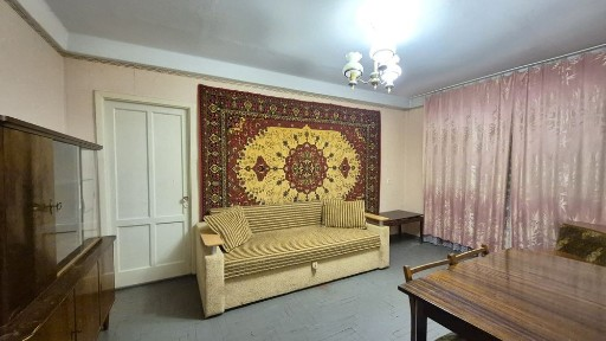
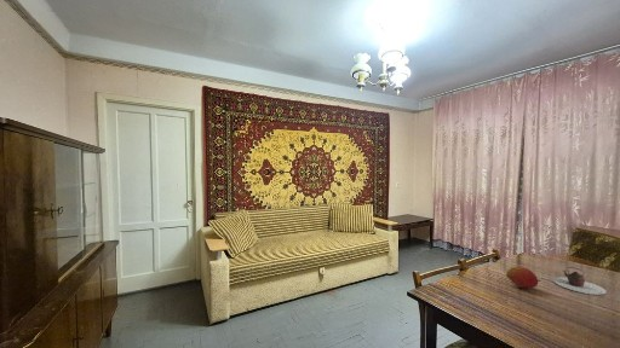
+ teapot (578, 277)
+ fruit (522, 277)
